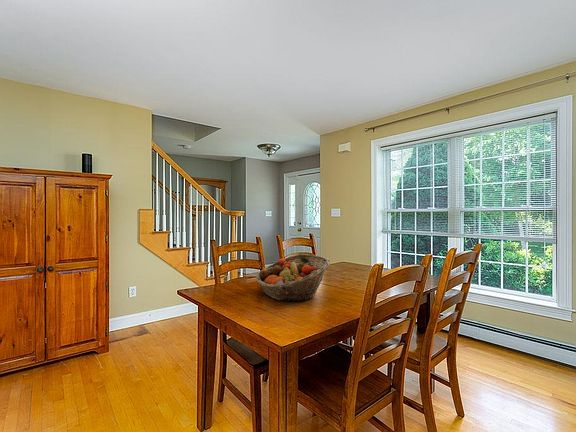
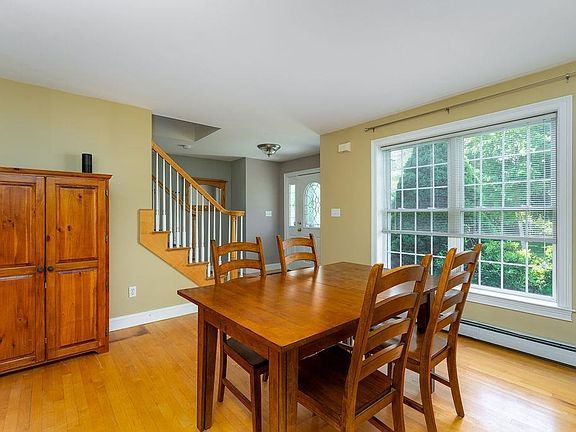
- fruit basket (292, 275)
